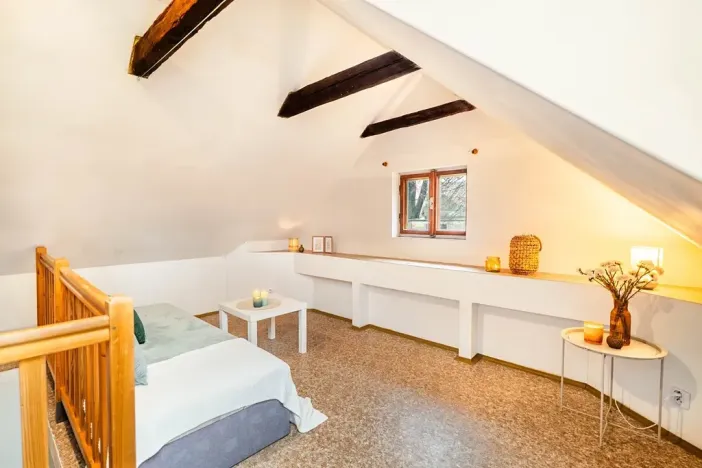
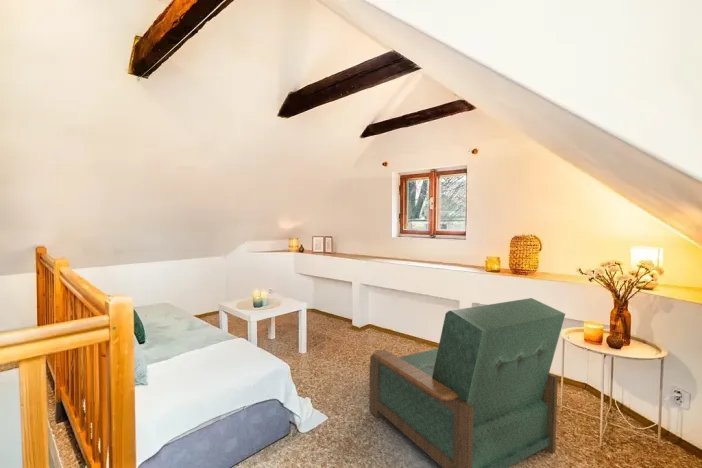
+ armchair (455, 362)
